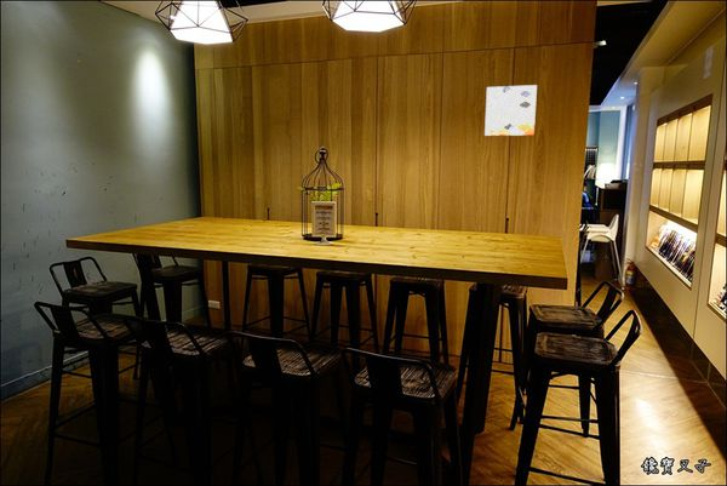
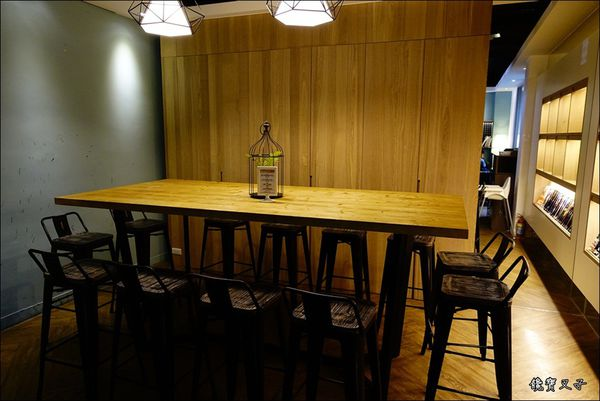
- wall art (510, 110)
